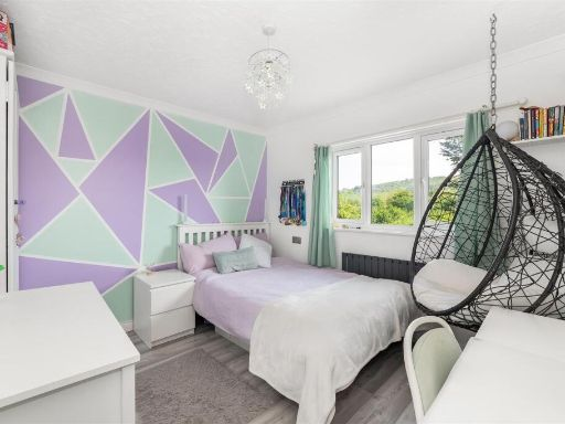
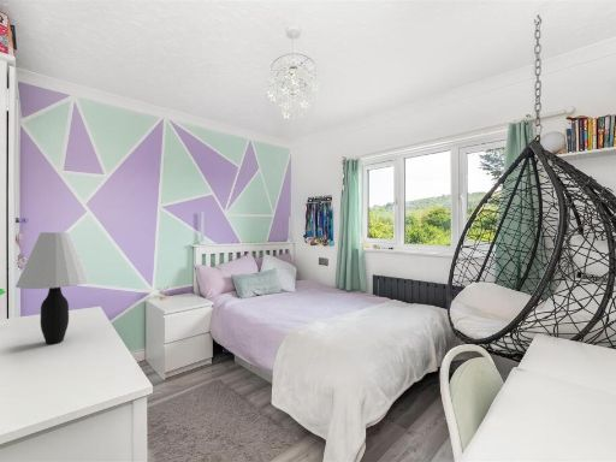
+ table lamp (54, 286)
